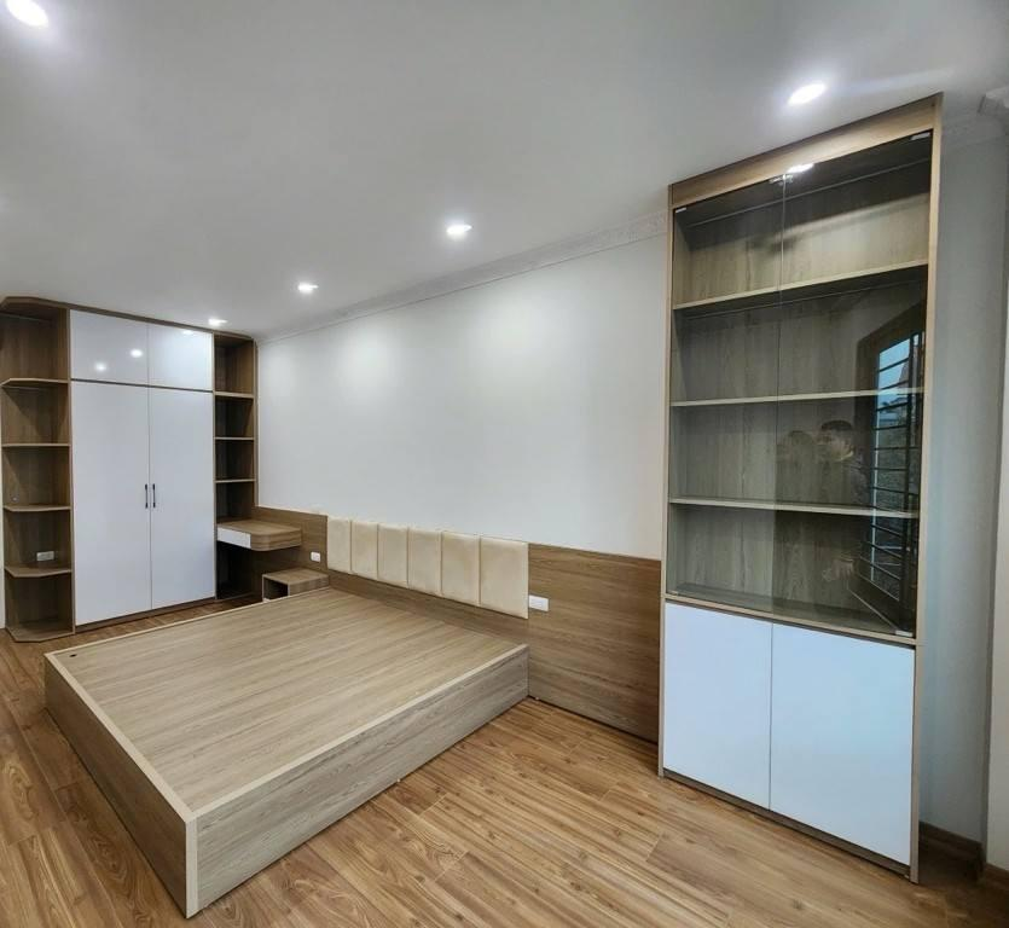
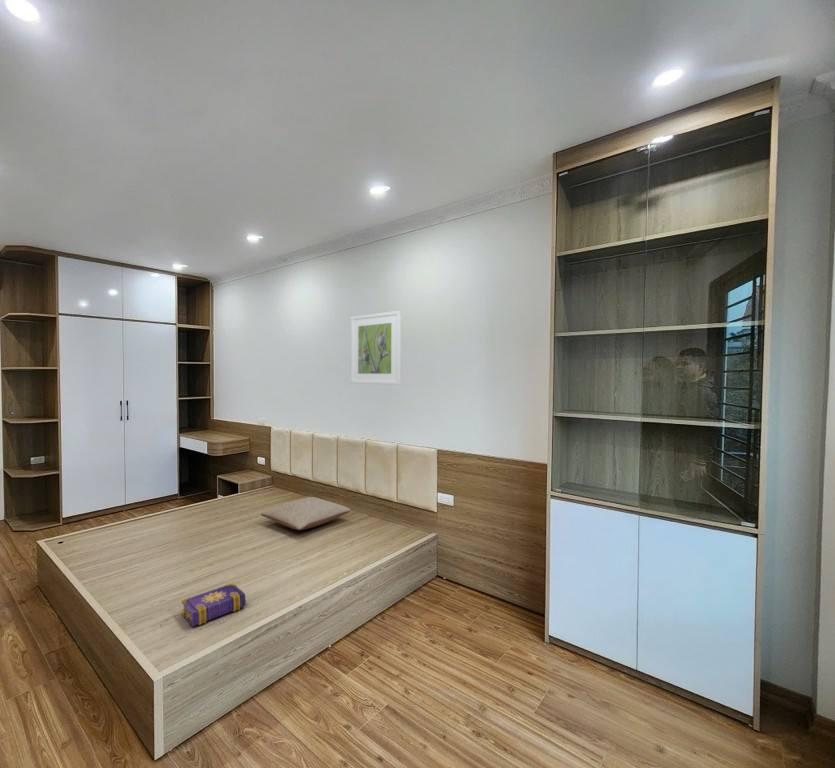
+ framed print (374, 349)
+ book (214, 602)
+ pillow (306, 512)
